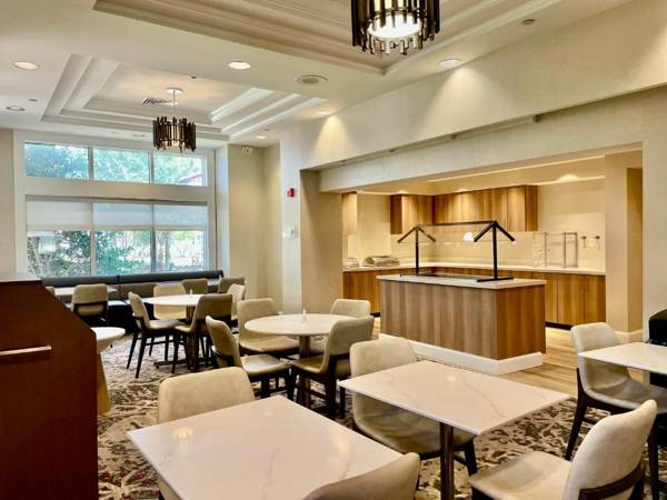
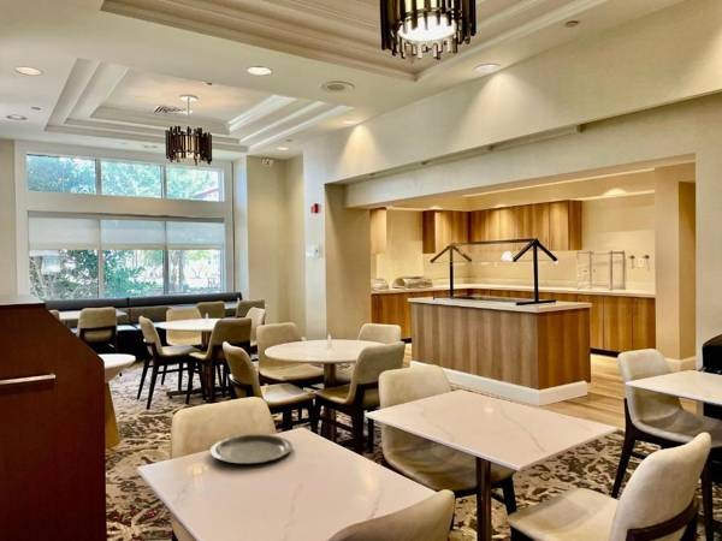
+ plate (251, 448)
